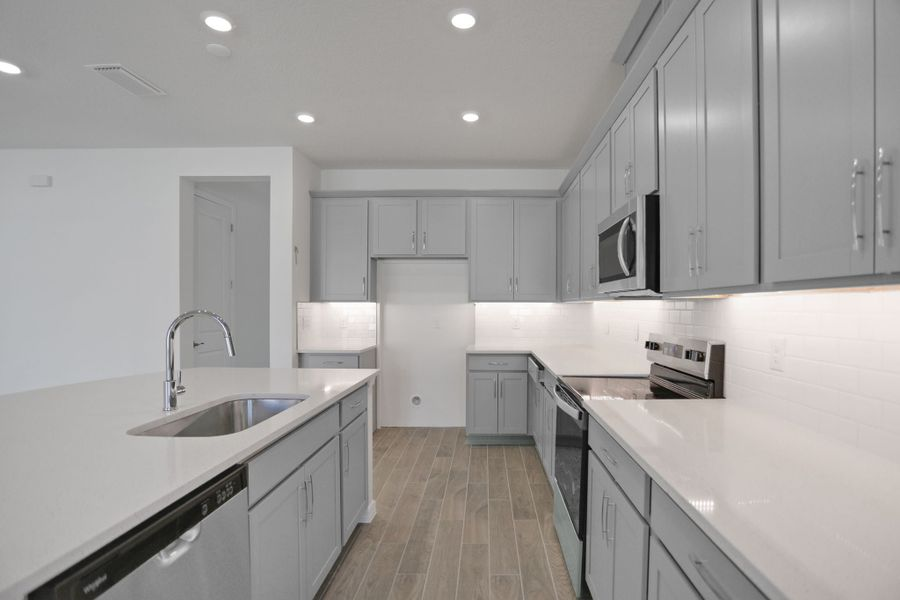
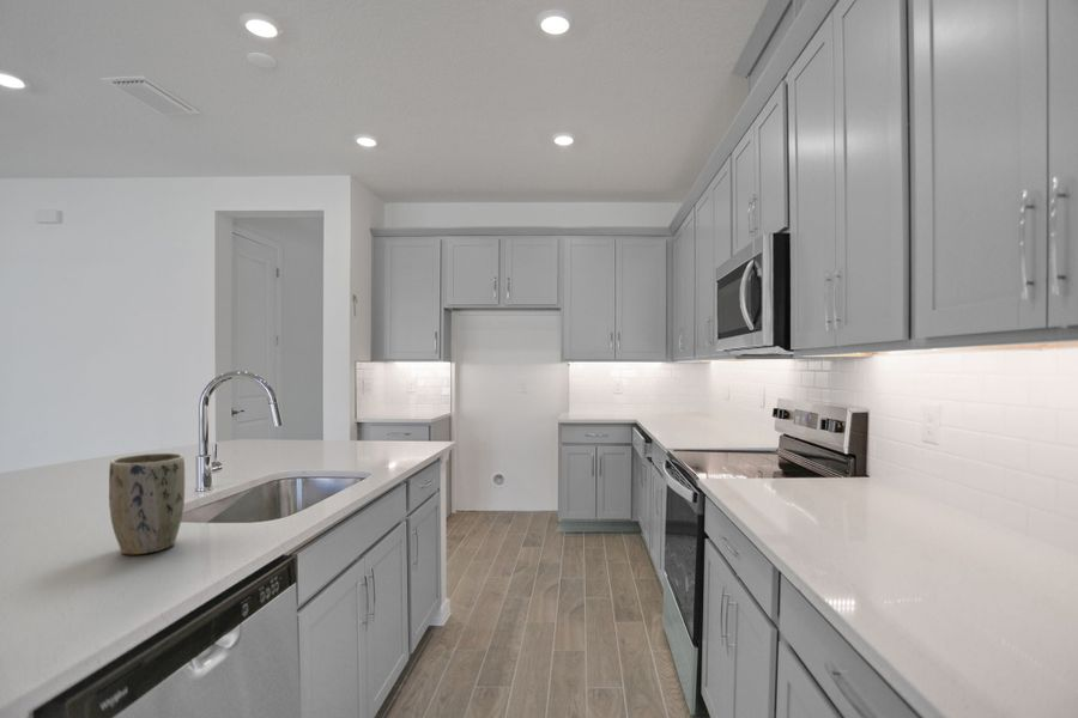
+ plant pot (147, 501)
